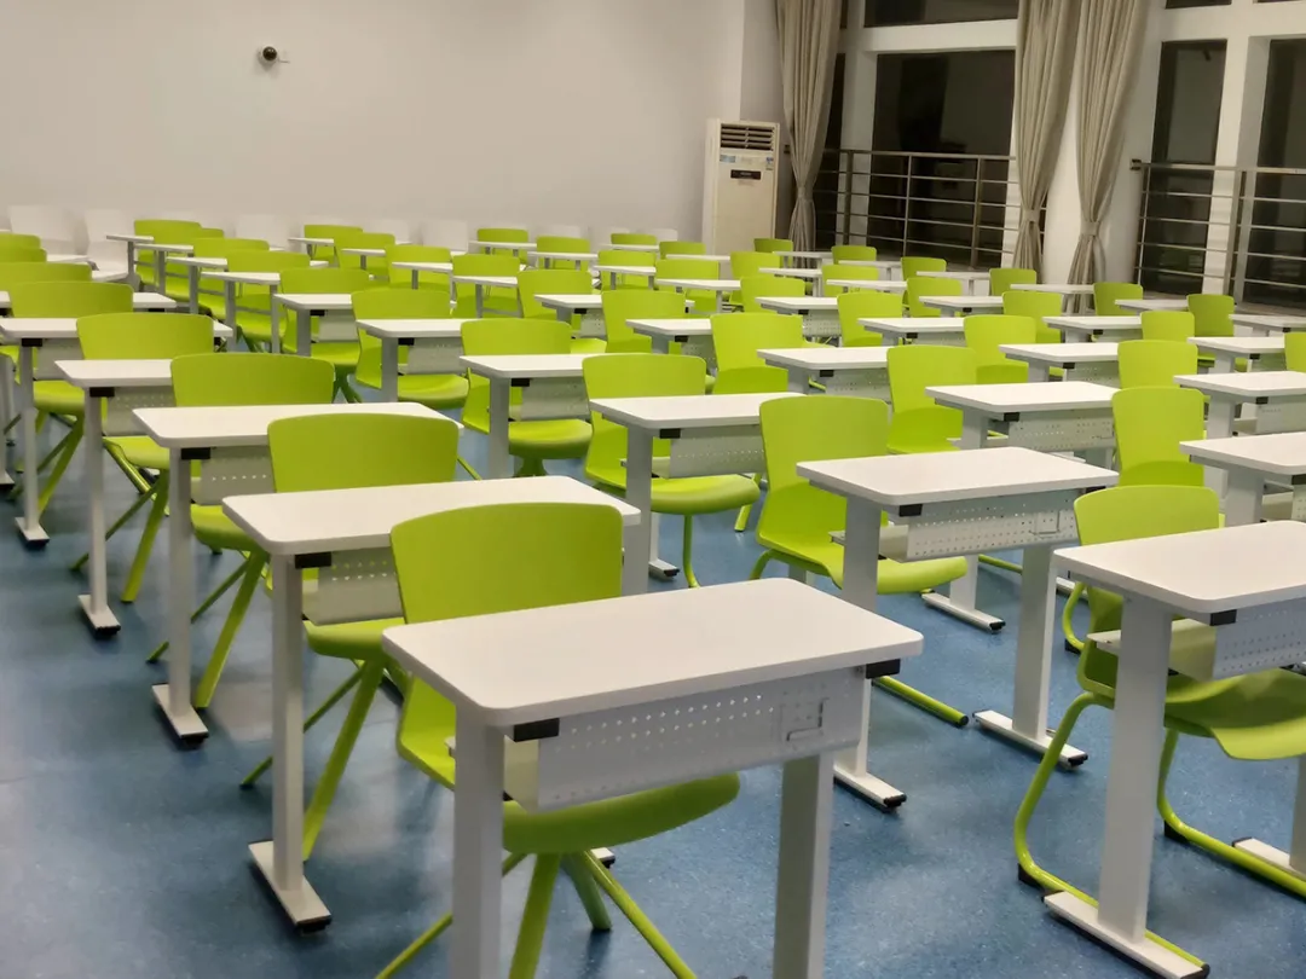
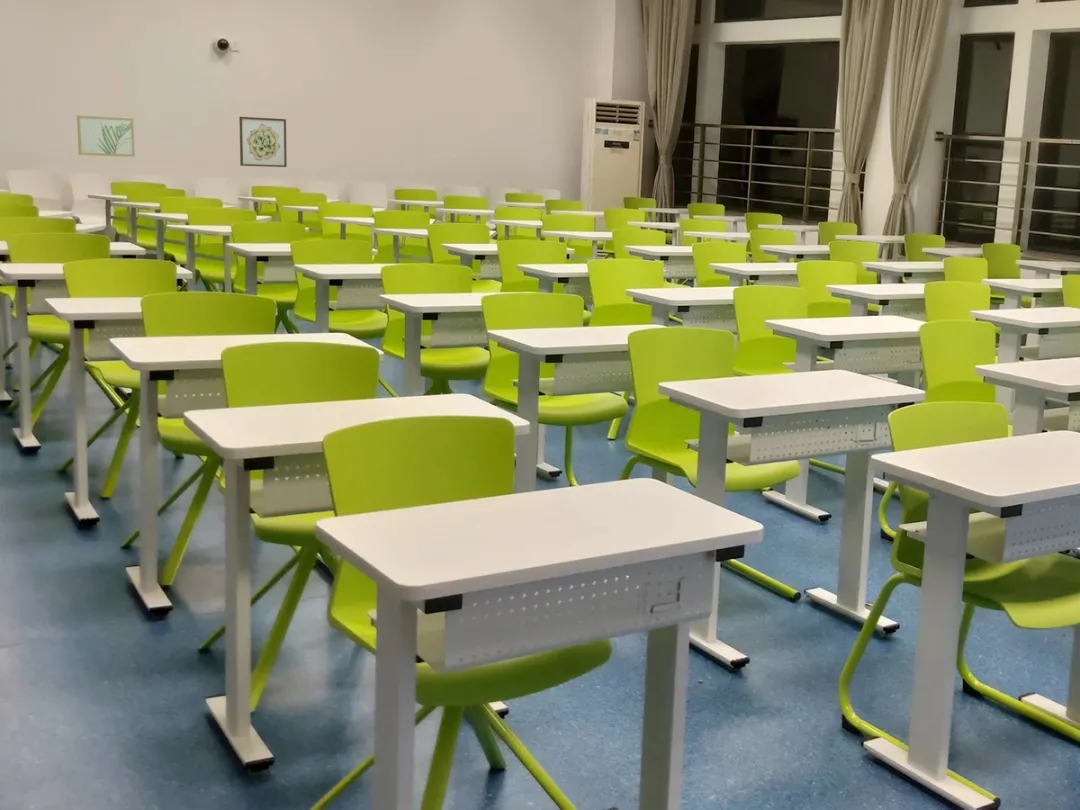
+ wall art (263, 142)
+ wall art (106, 136)
